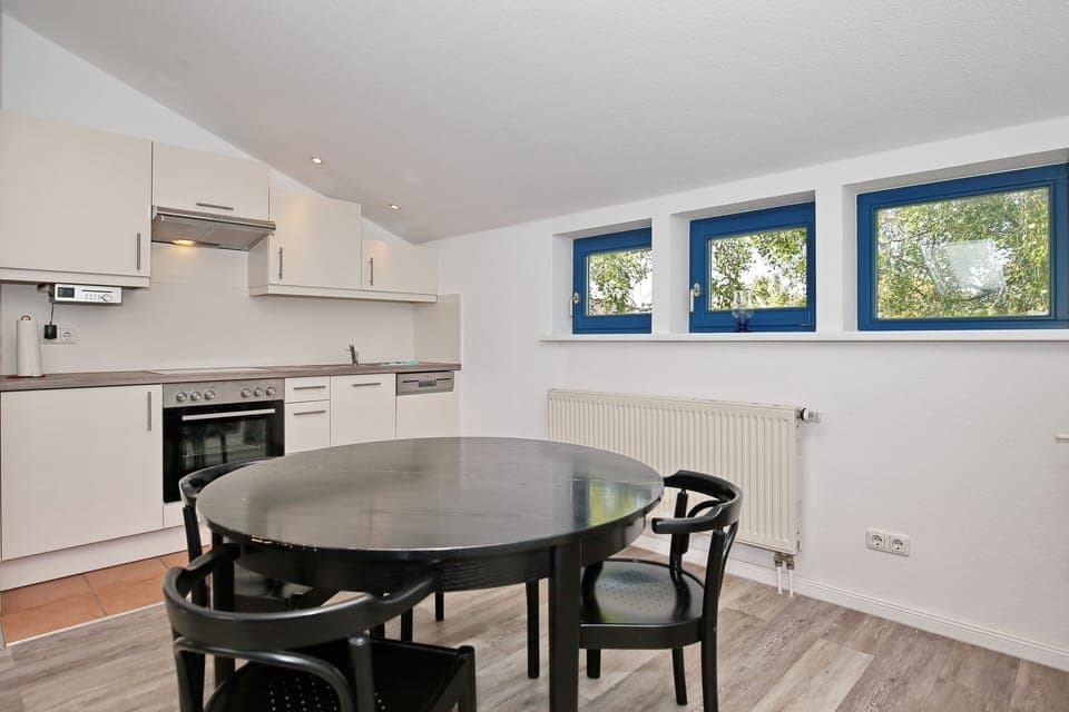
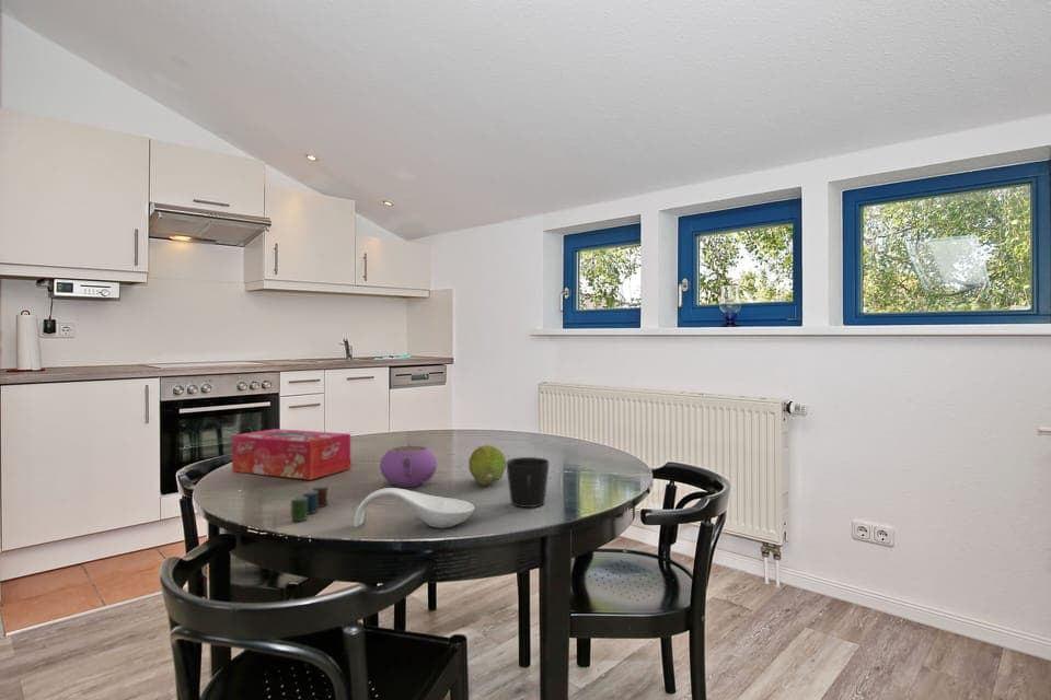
+ tissue box (291, 452)
+ fruit (487, 464)
+ teapot (408, 466)
+ cup (309, 495)
+ spoon rest (415, 506)
+ cup (528, 482)
